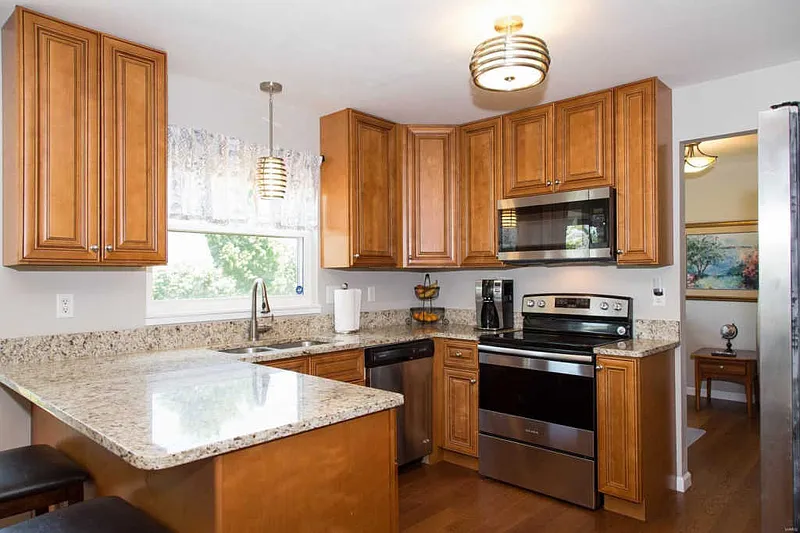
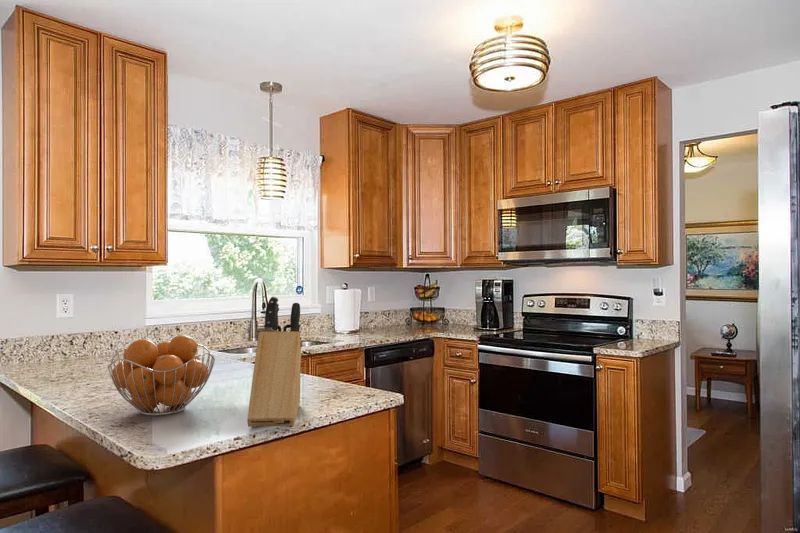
+ fruit basket (163, 373)
+ knife block (278, 355)
